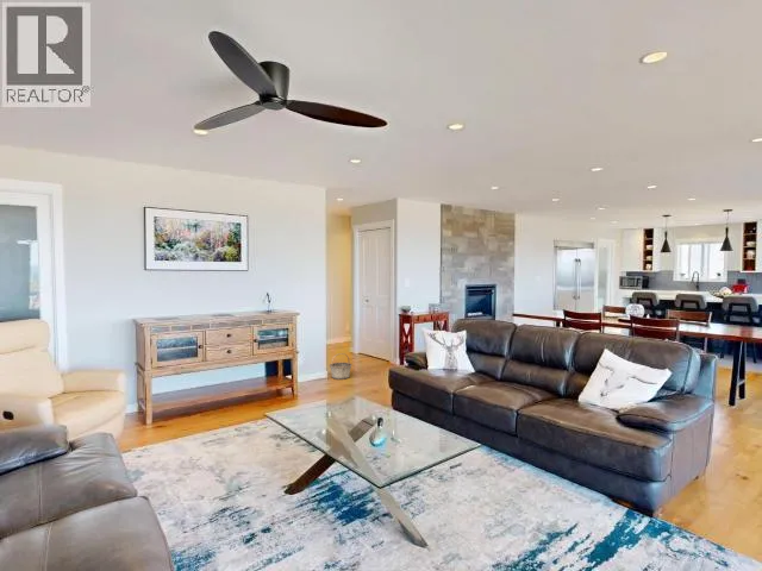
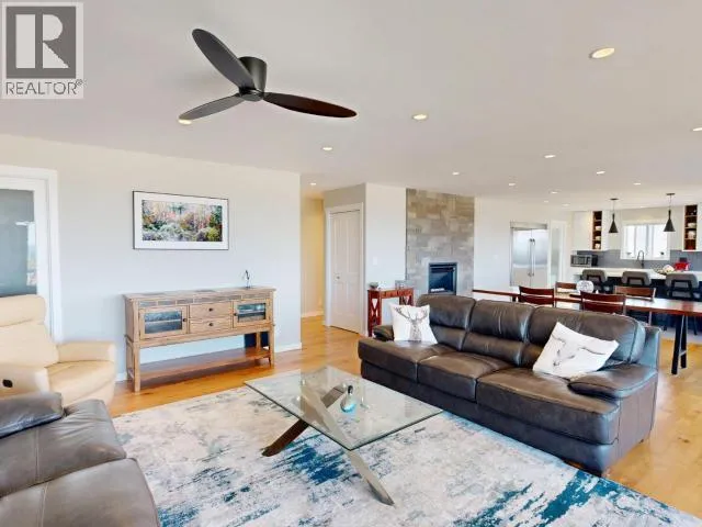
- basket (341, 365)
